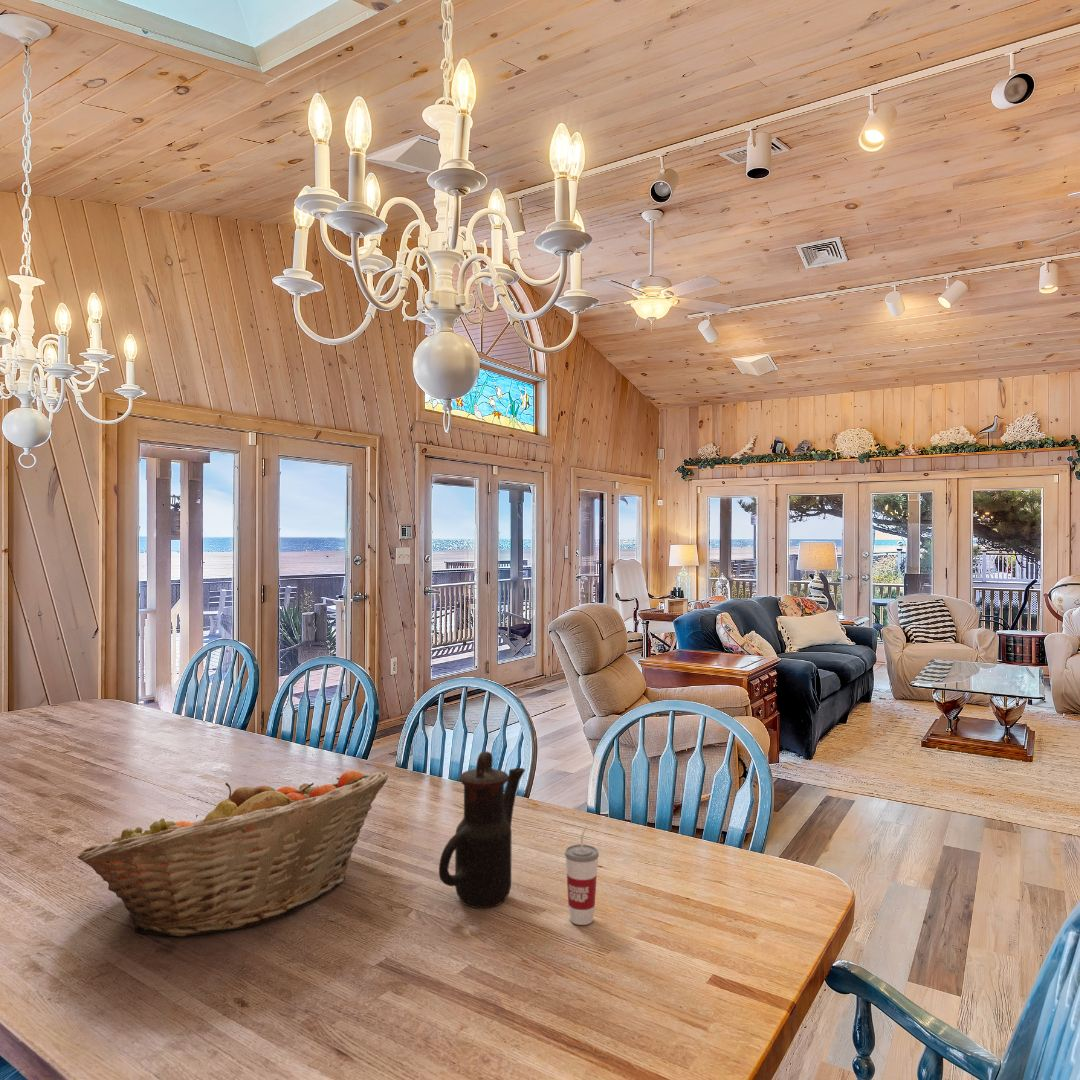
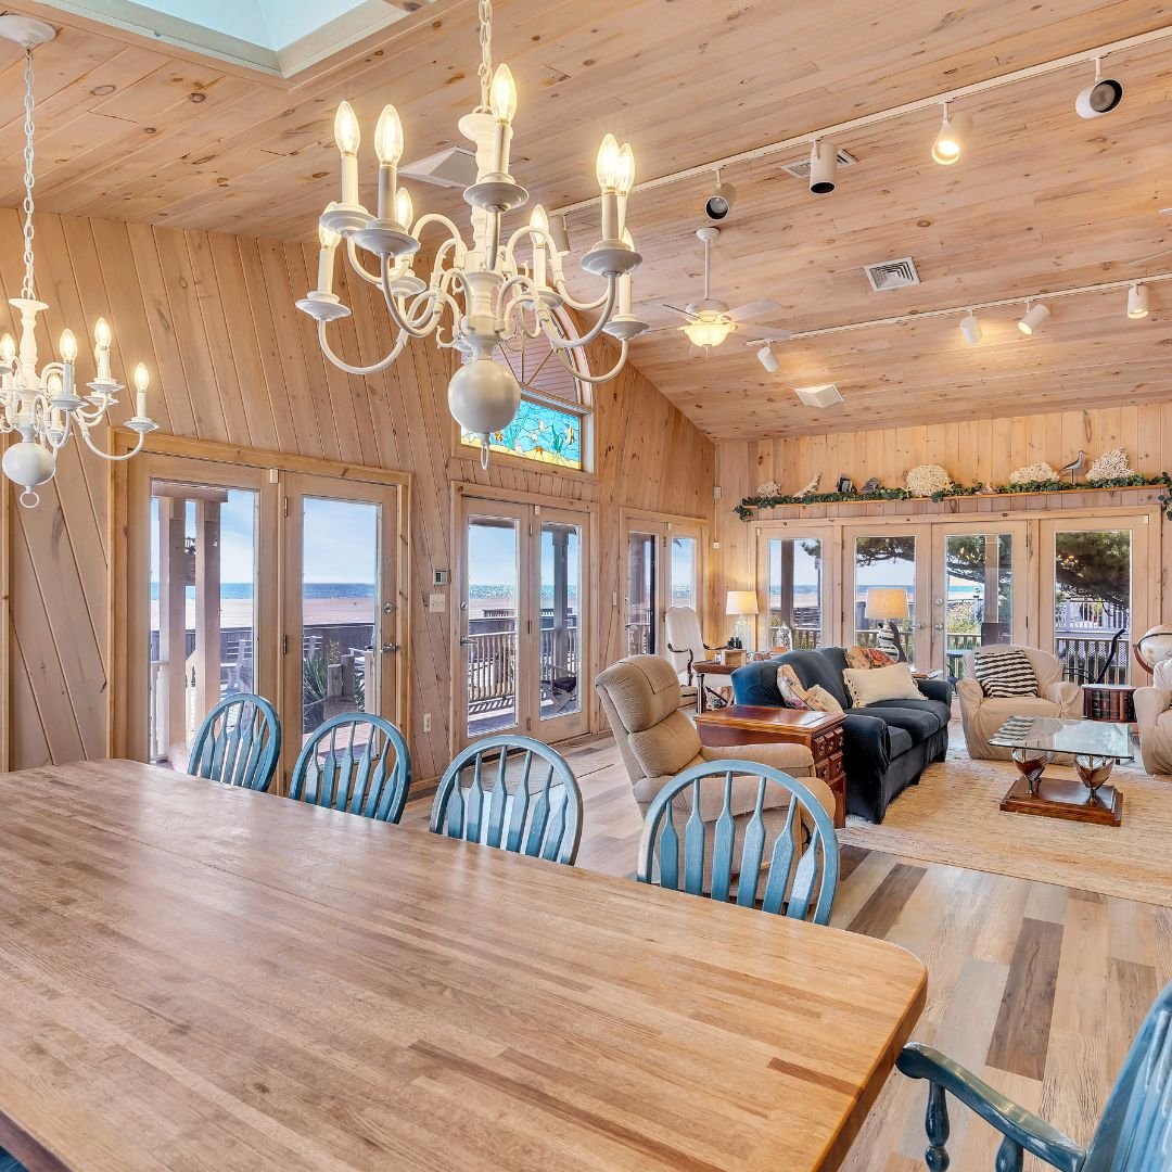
- fruit basket (247, 835)
- teapot (483, 824)
- cup (581, 873)
